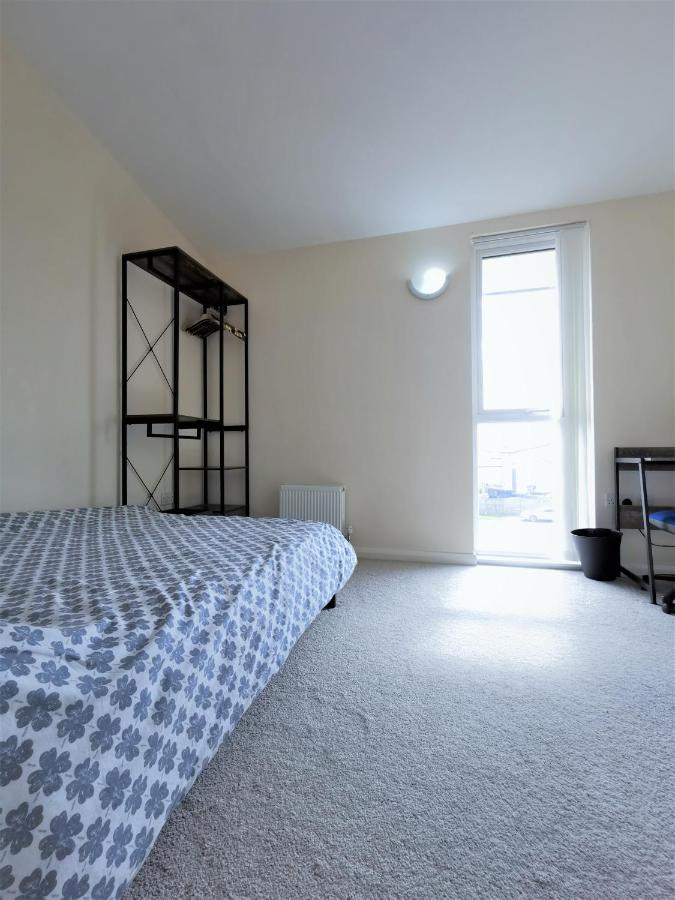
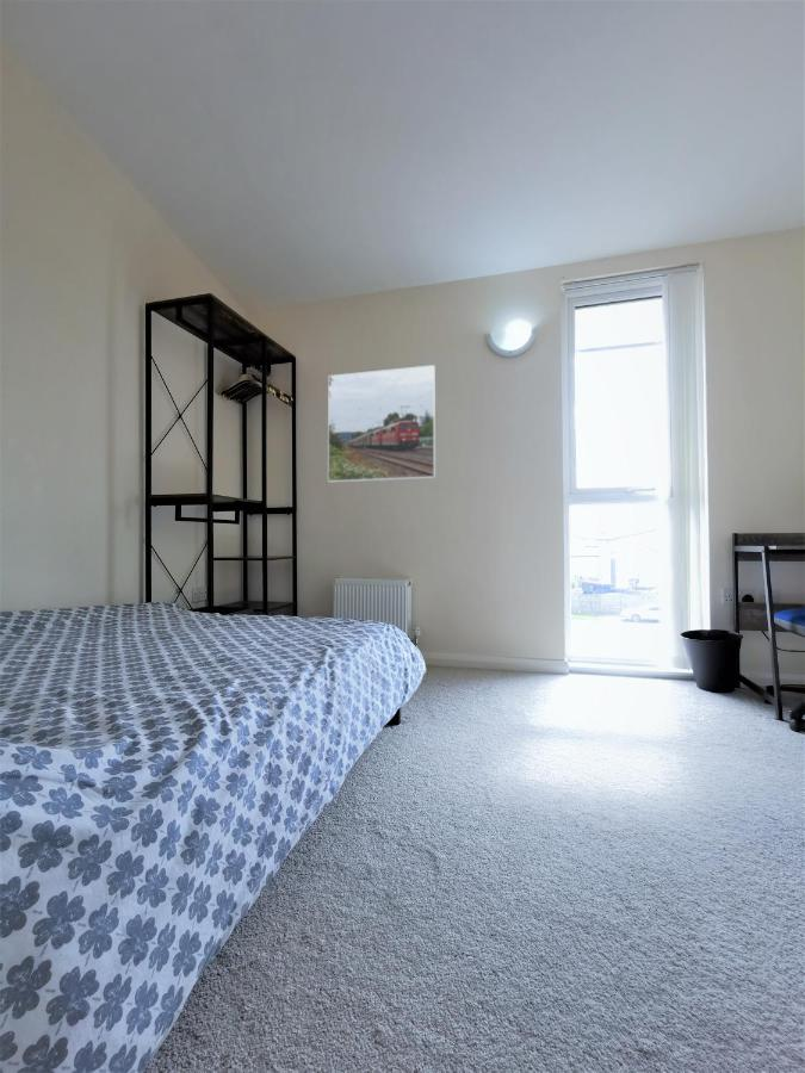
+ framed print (379, 424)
